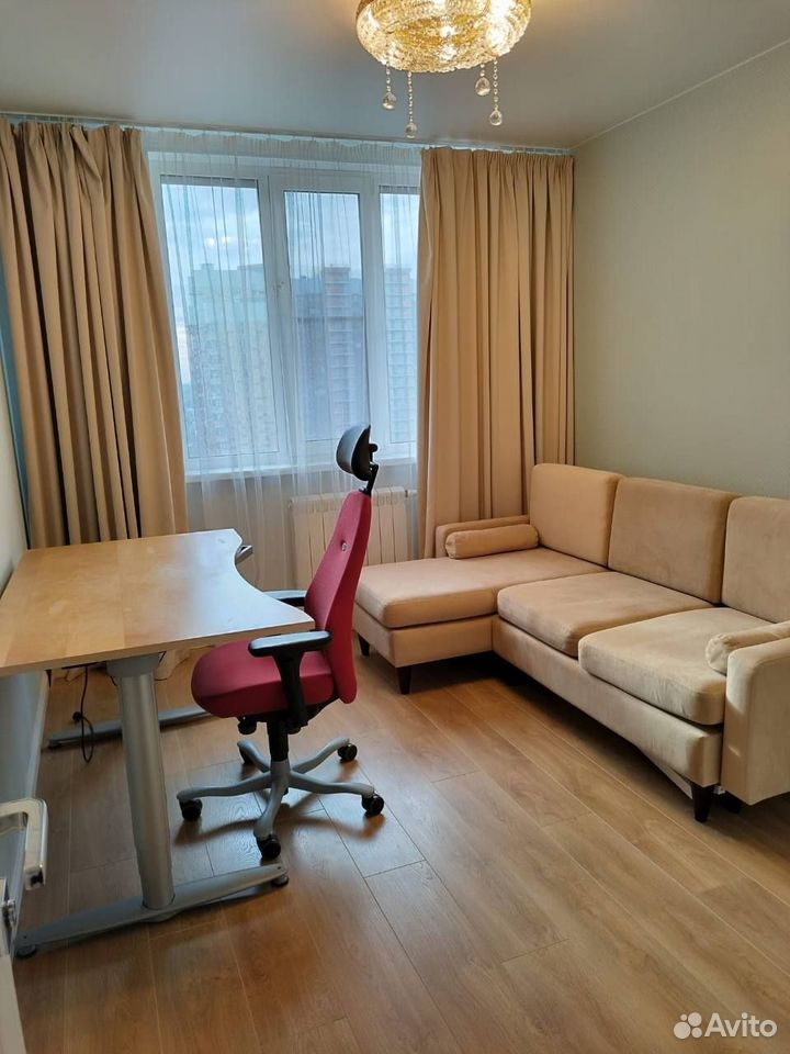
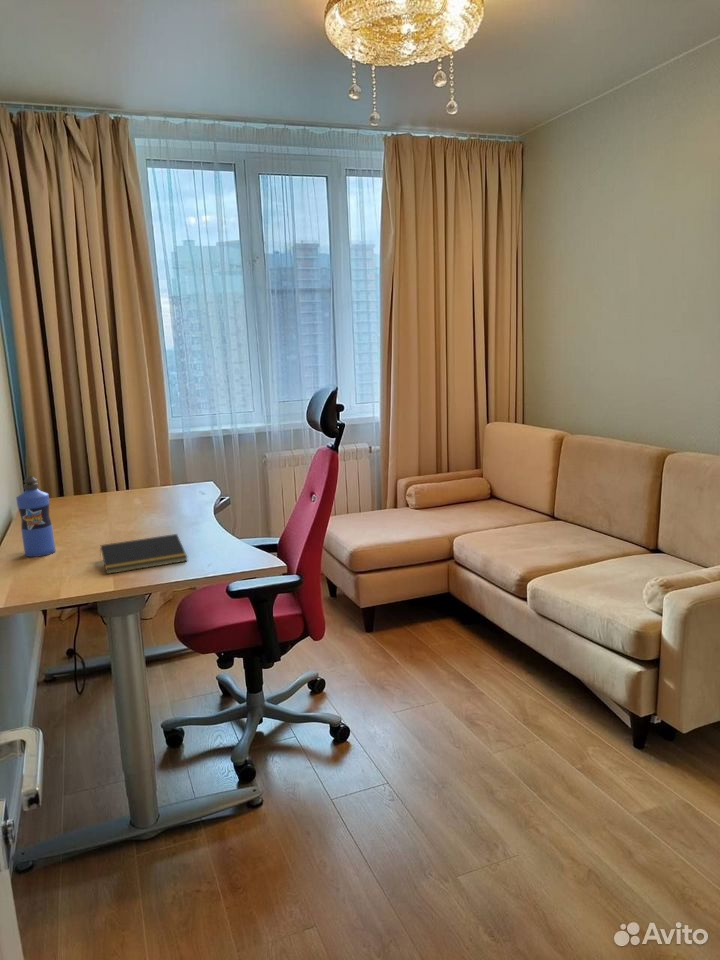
+ notepad (143, 552)
+ water bottle (35, 515)
